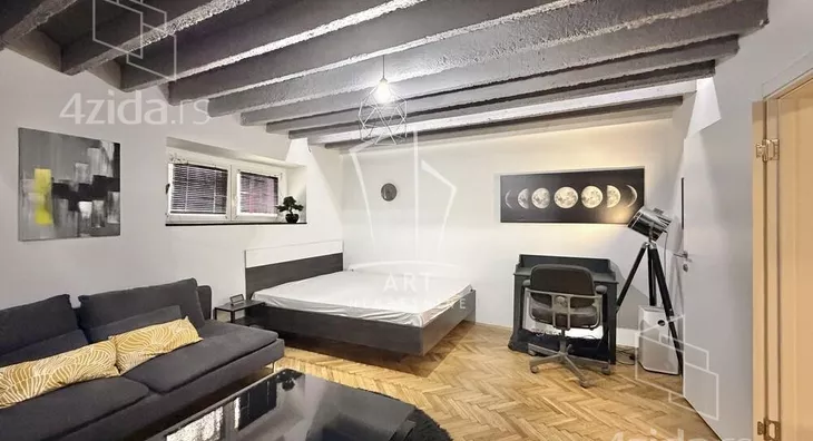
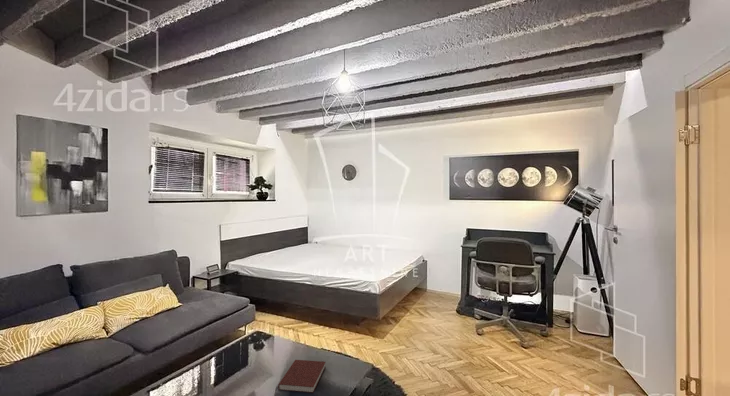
+ notebook (303, 374)
